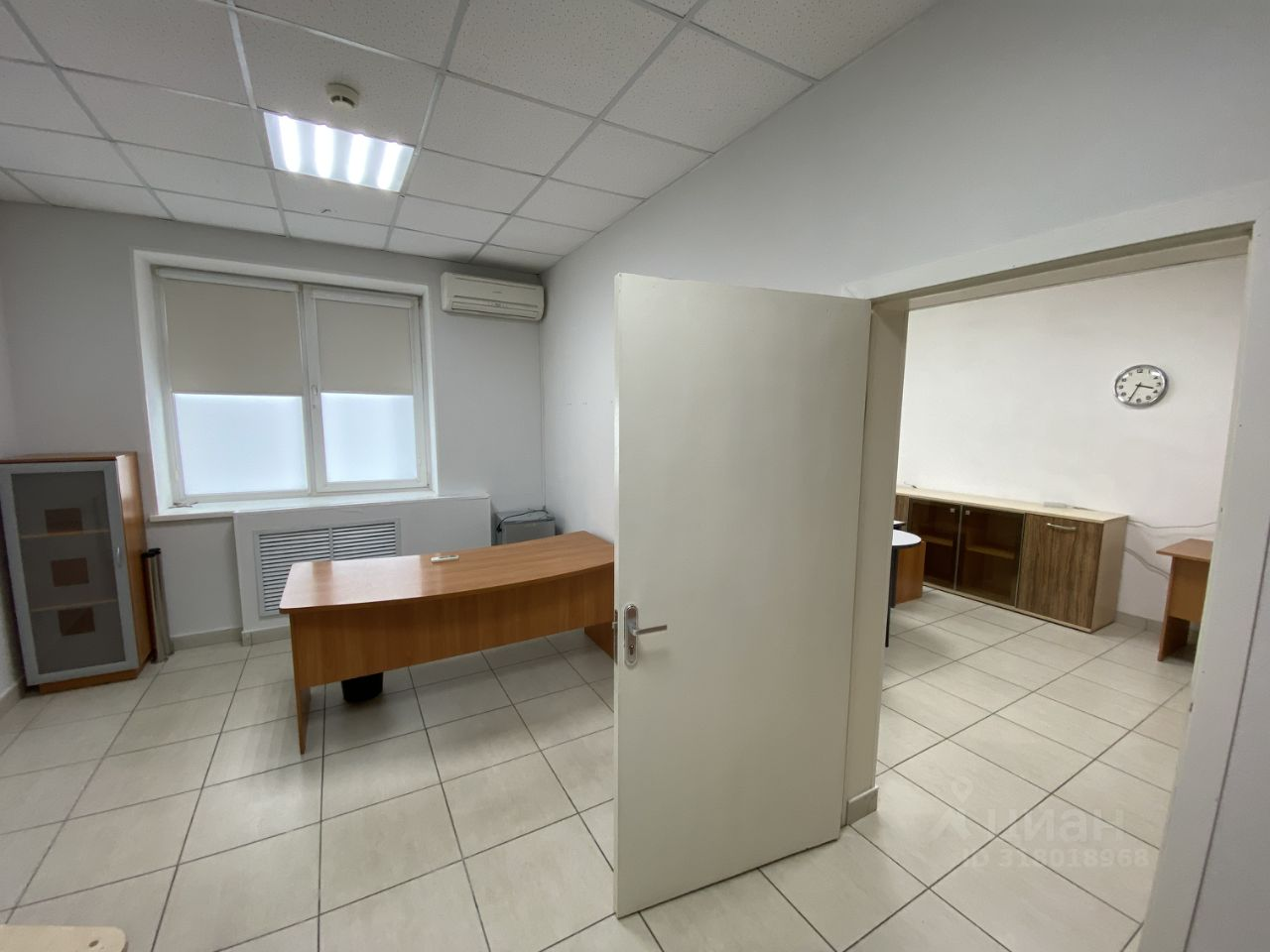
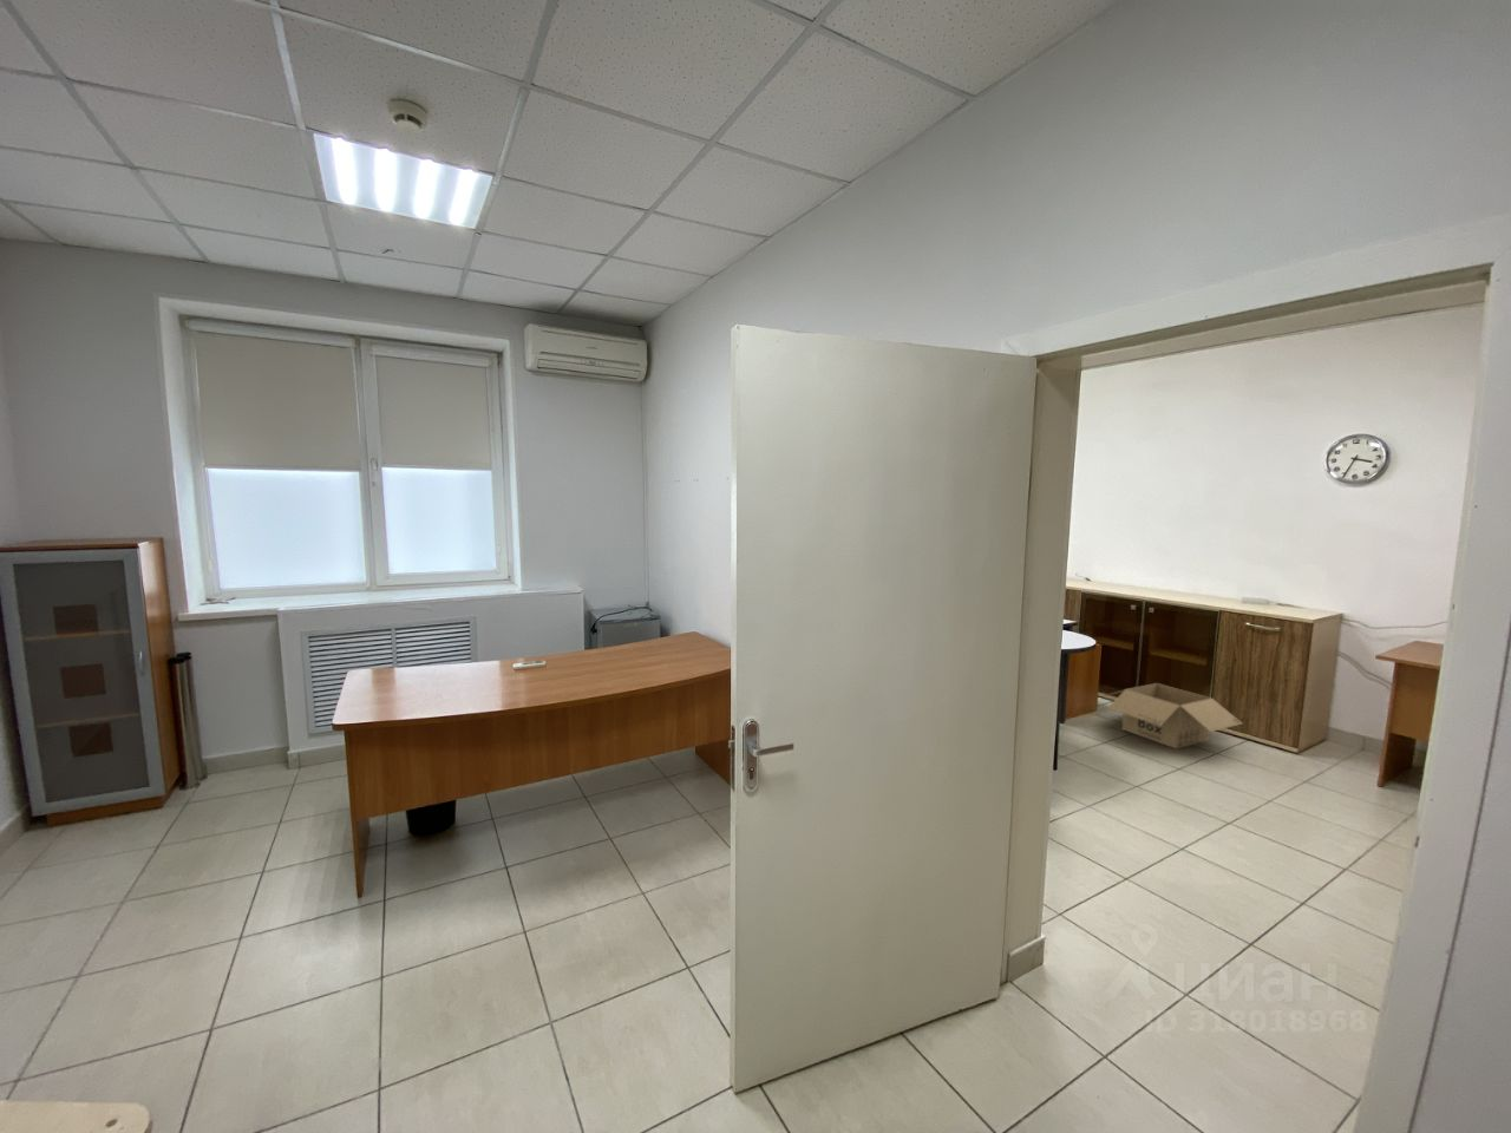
+ cardboard box (1165, 714)
